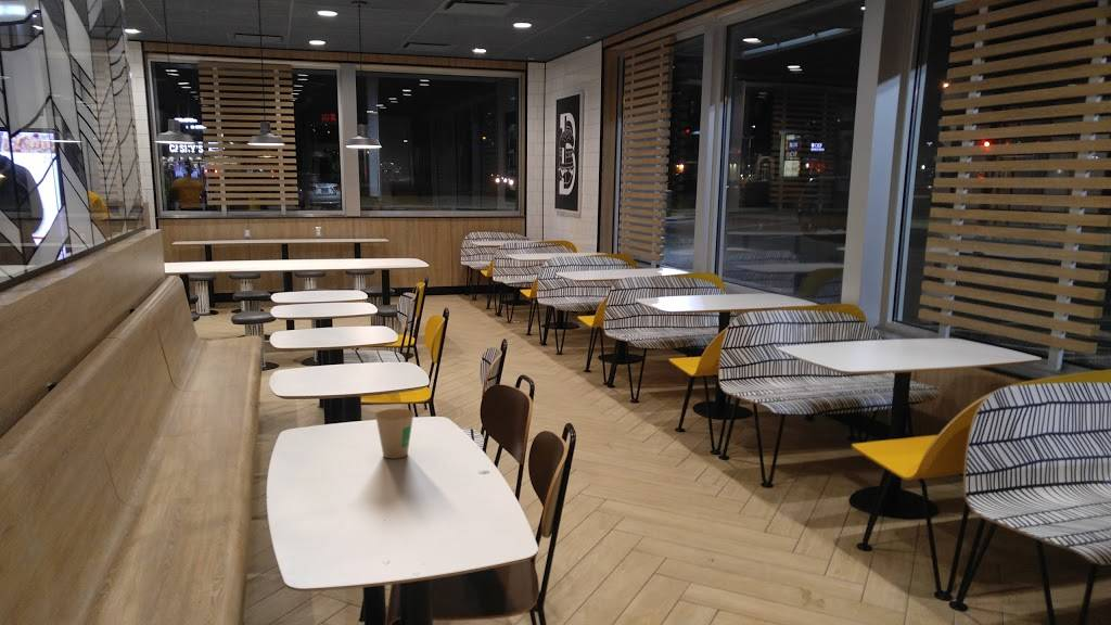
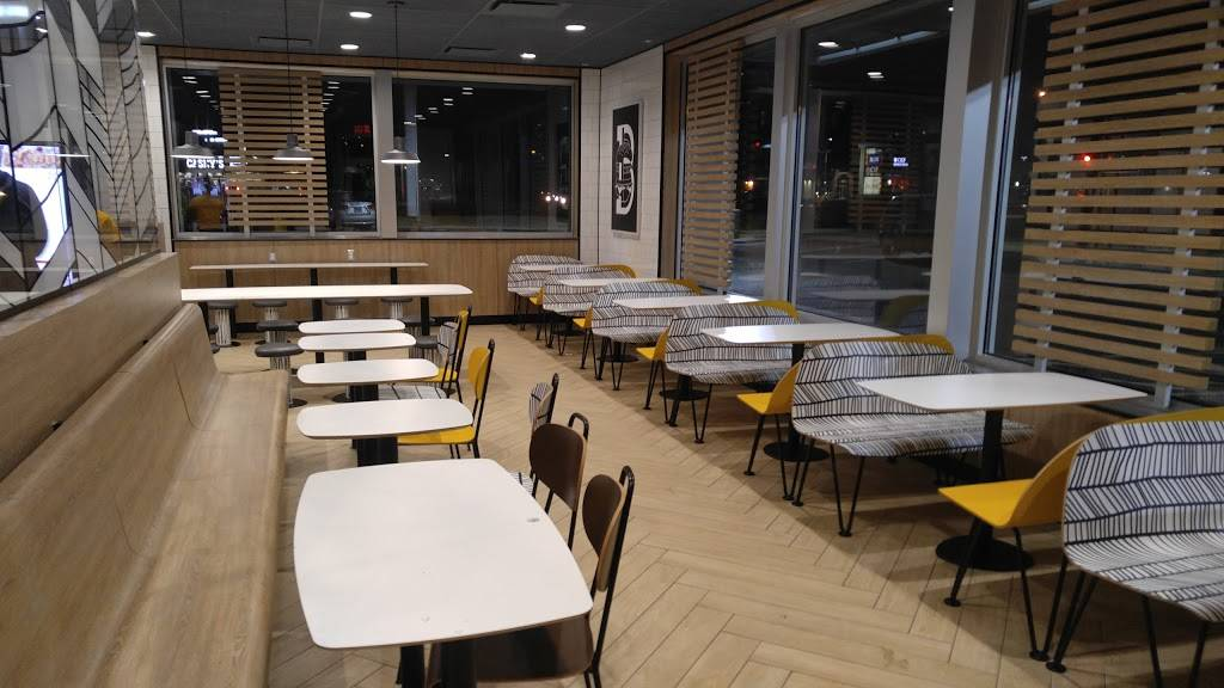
- paper cup (395, 434)
